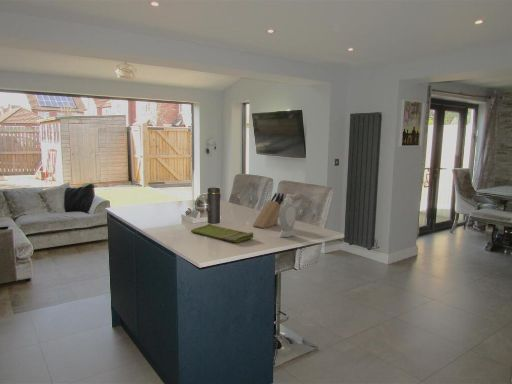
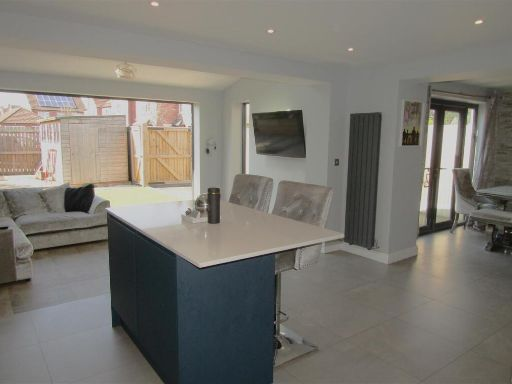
- soap bottle (289, 215)
- dish towel (221, 232)
- knife block (269, 209)
